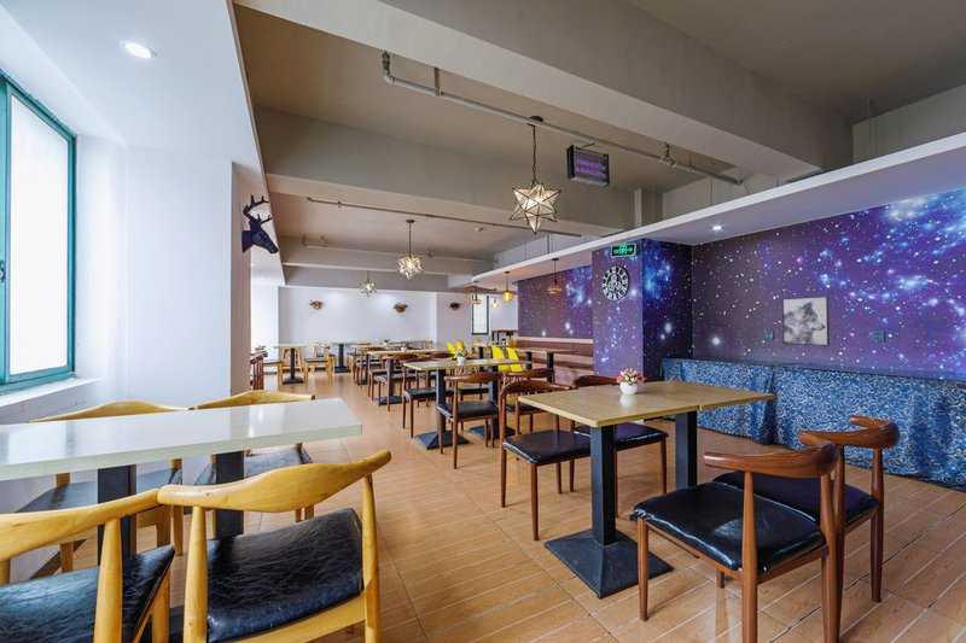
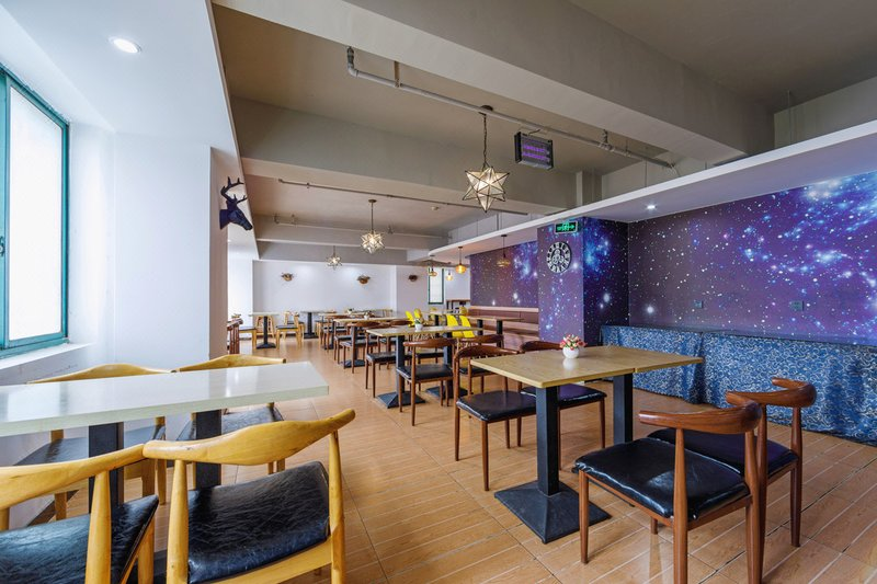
- wall art (804, 321)
